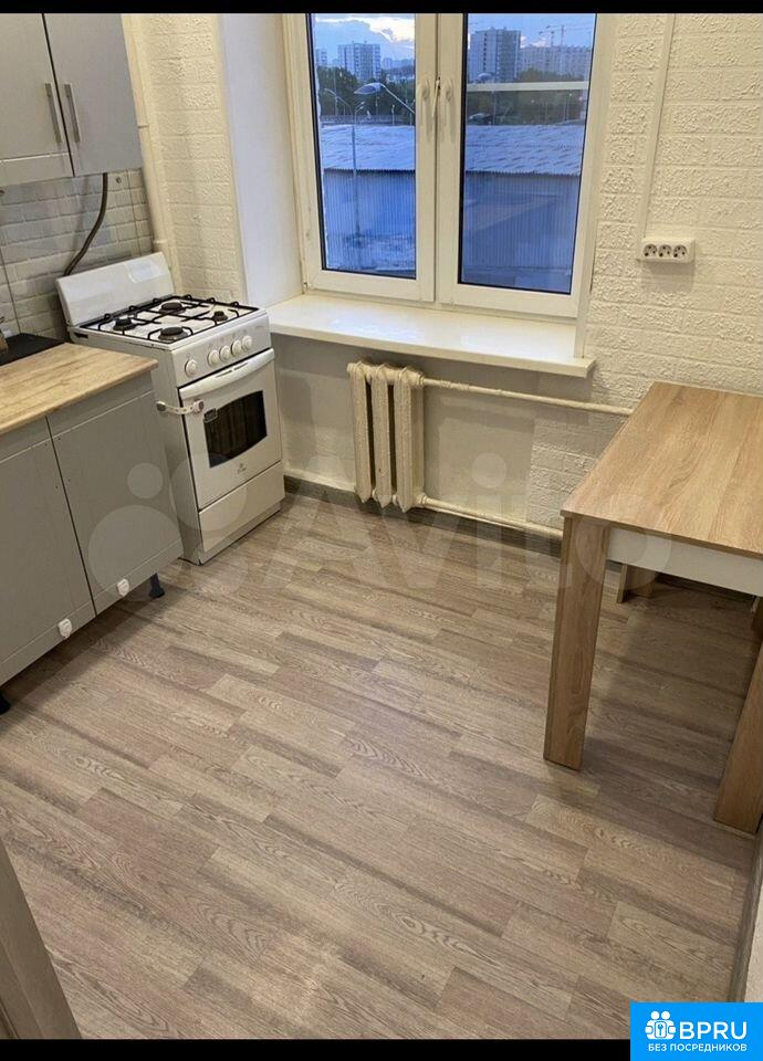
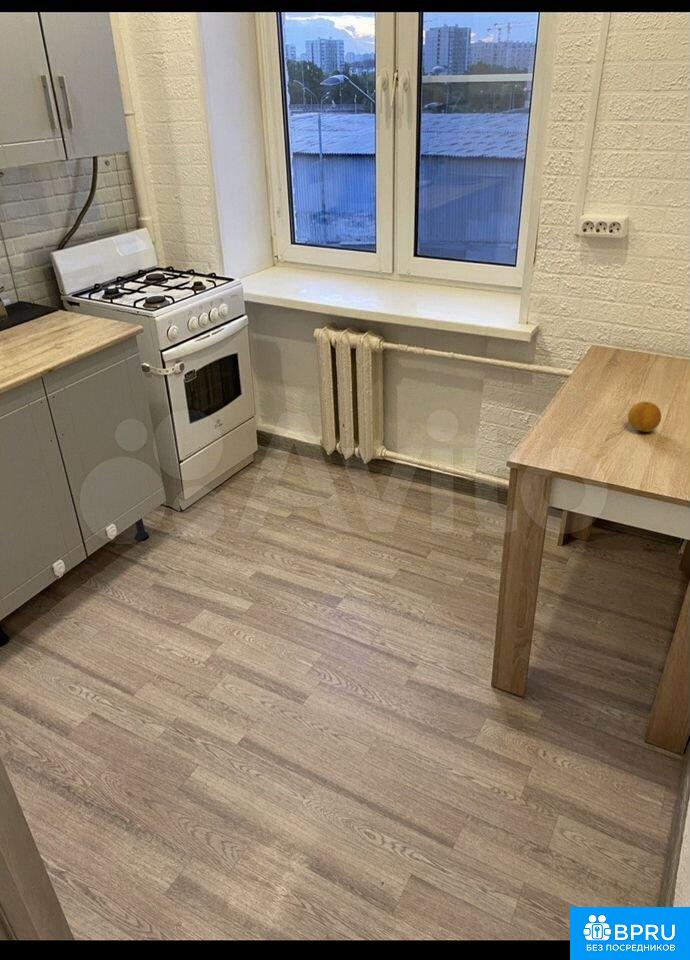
+ fruit (644, 416)
